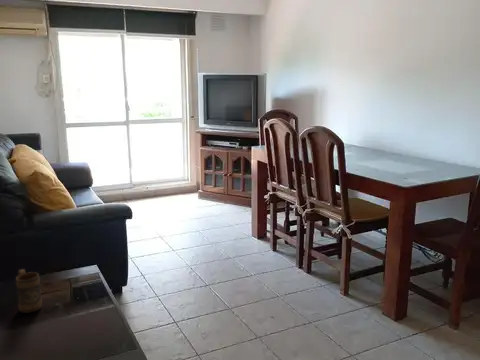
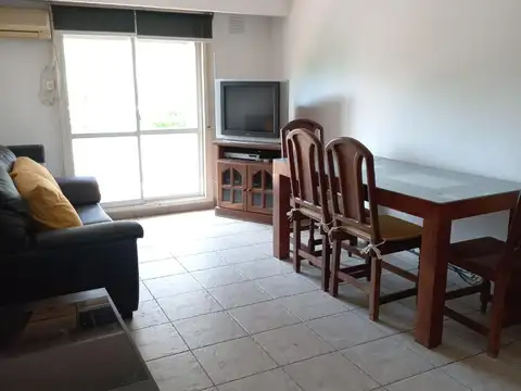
- mug (26, 289)
